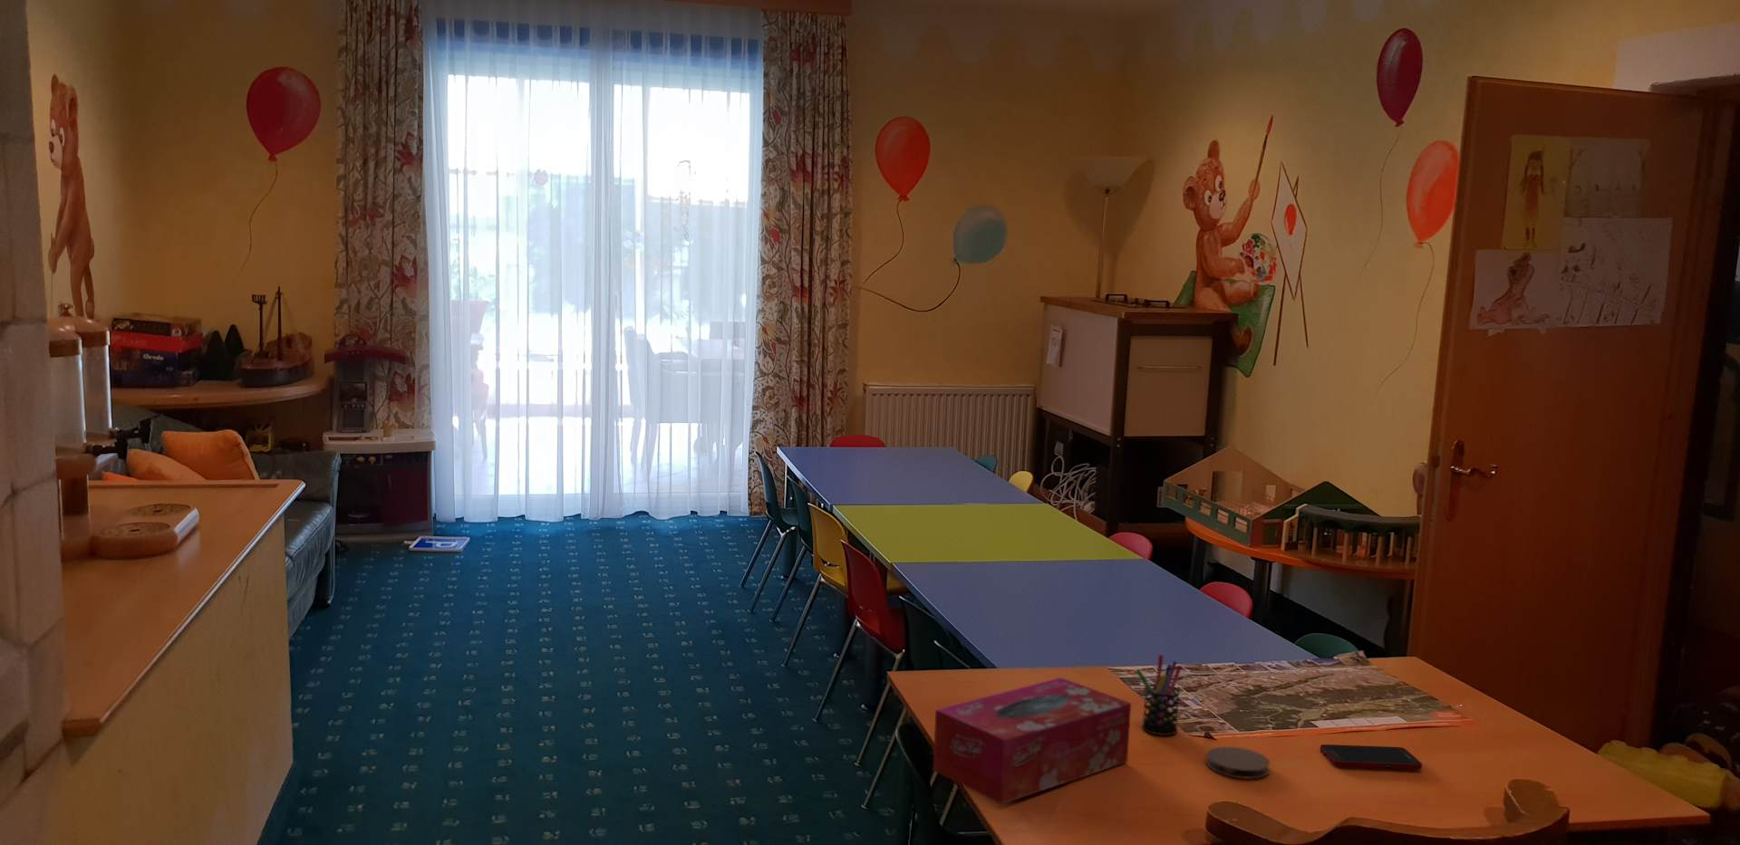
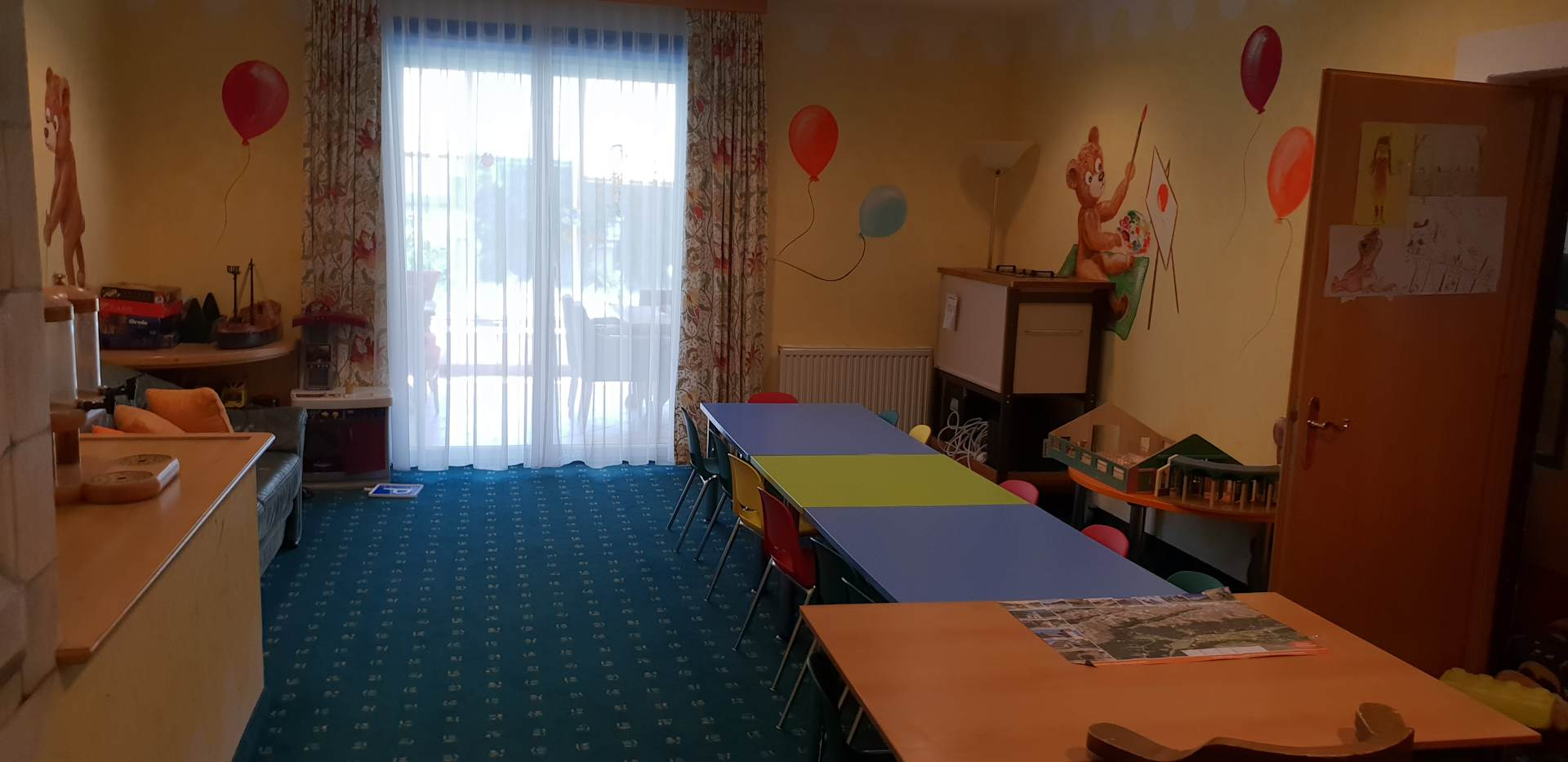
- cell phone (1369, 756)
- pen holder (1157, 693)
- coaster (1237, 762)
- tissue box (1033, 736)
